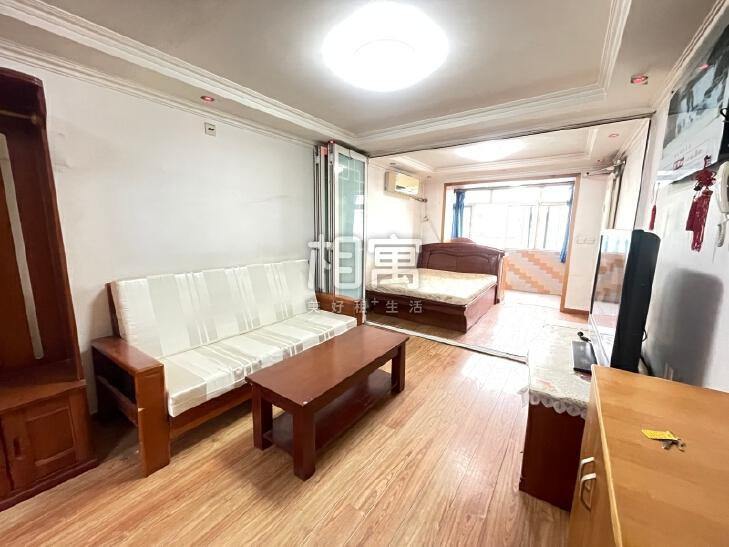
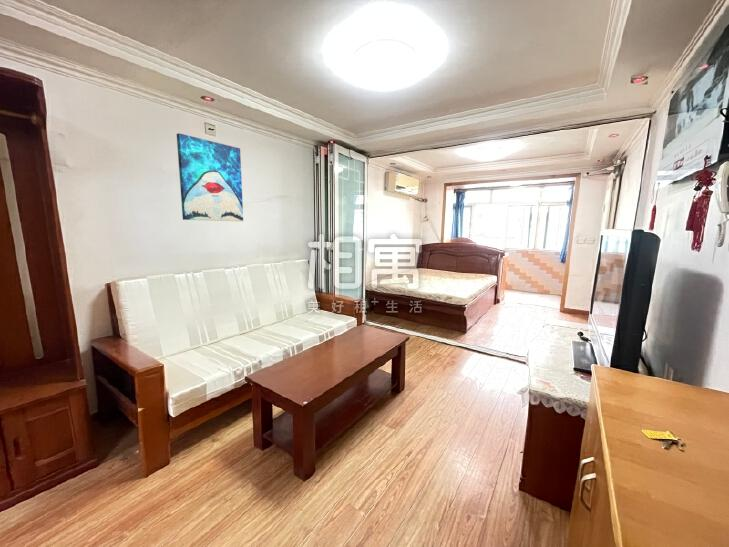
+ wall art (213, 181)
